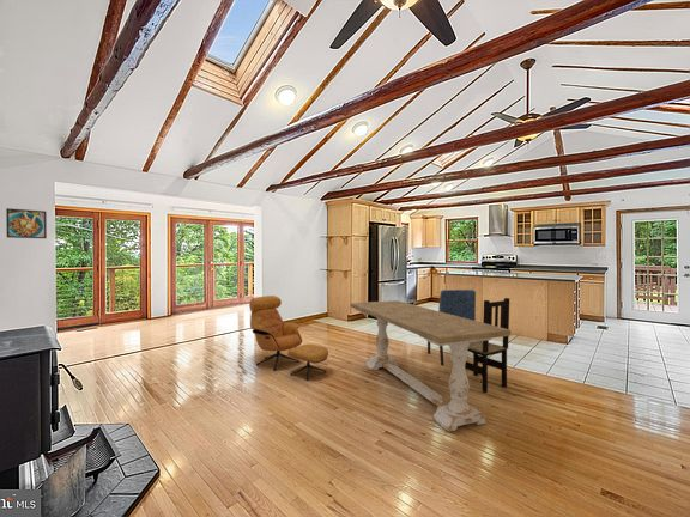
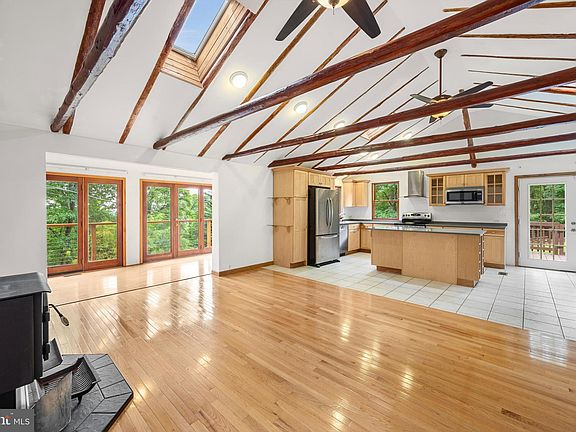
- dining chair (454, 315)
- dining table (420, 336)
- armchair (289, 333)
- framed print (26, 224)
- dining chair (480, 341)
